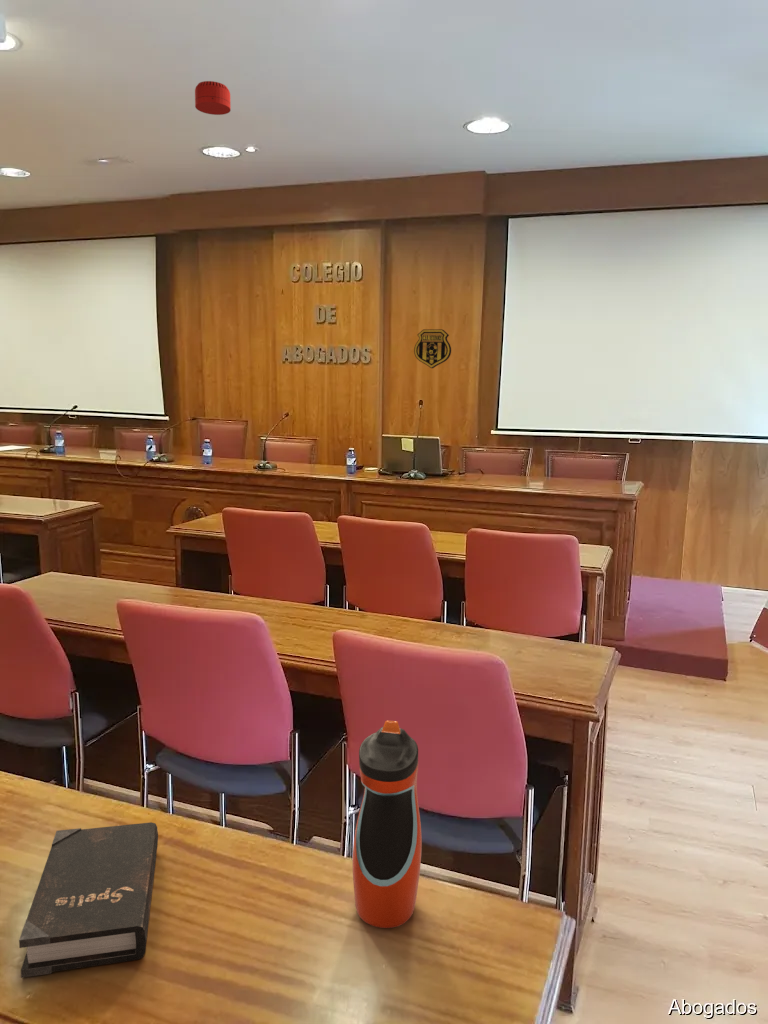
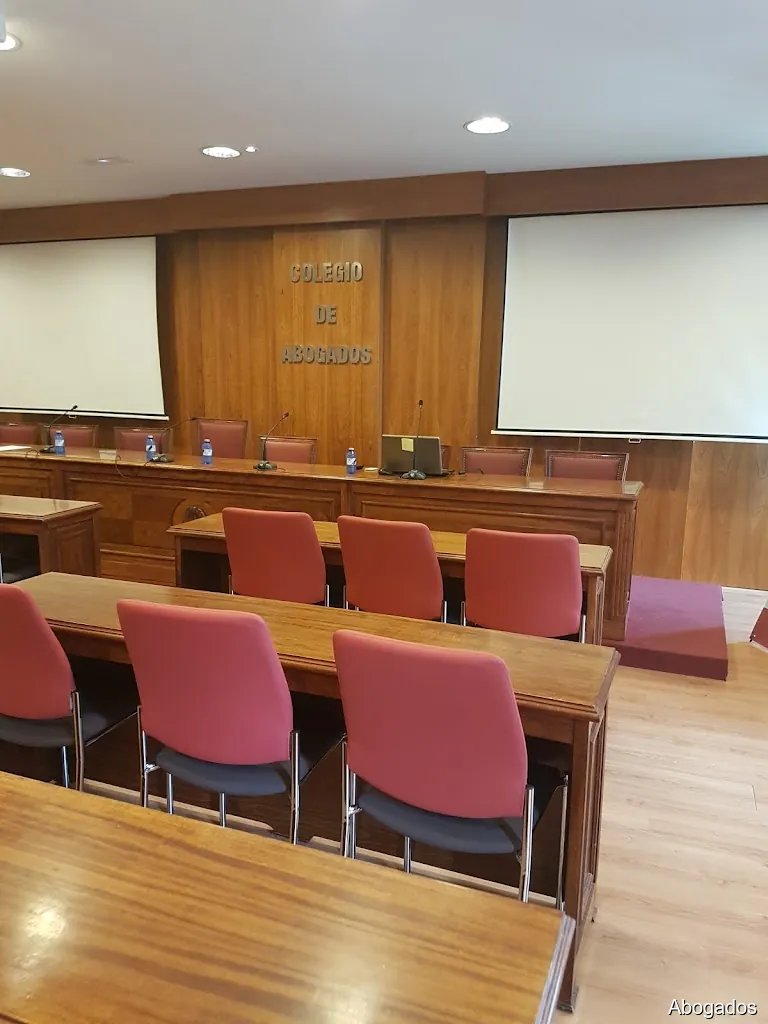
- emblem (432, 349)
- water bottle (387, 818)
- smoke detector (212, 97)
- hardback book (97, 889)
